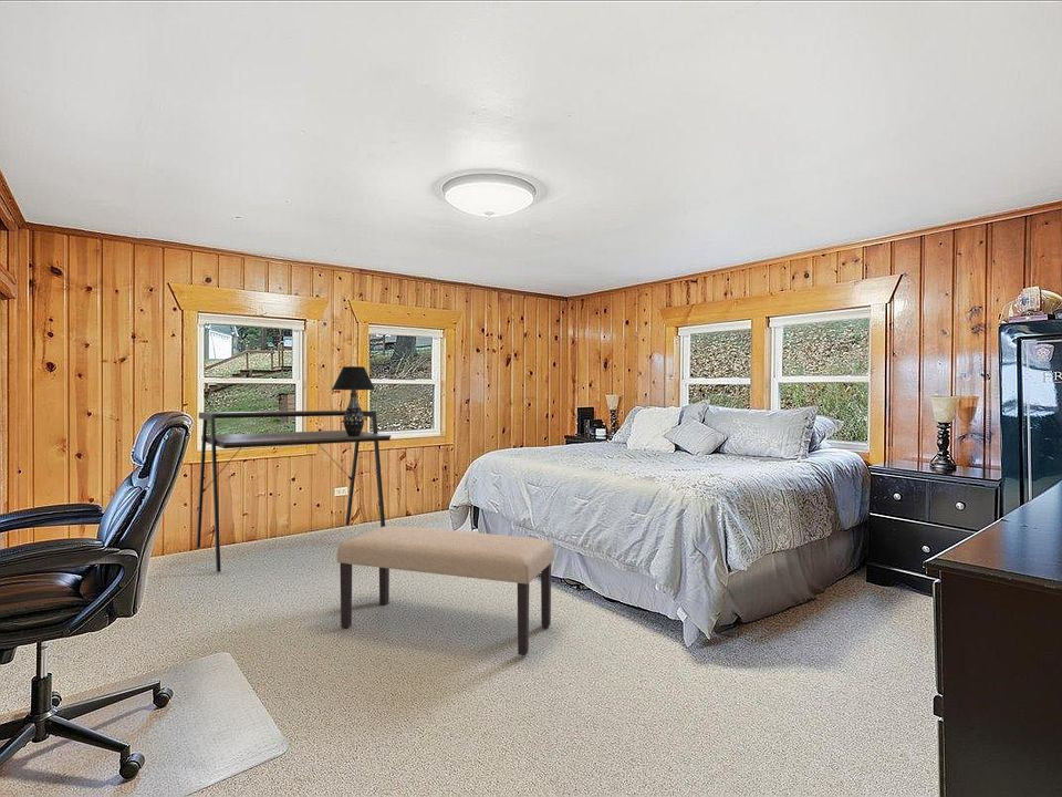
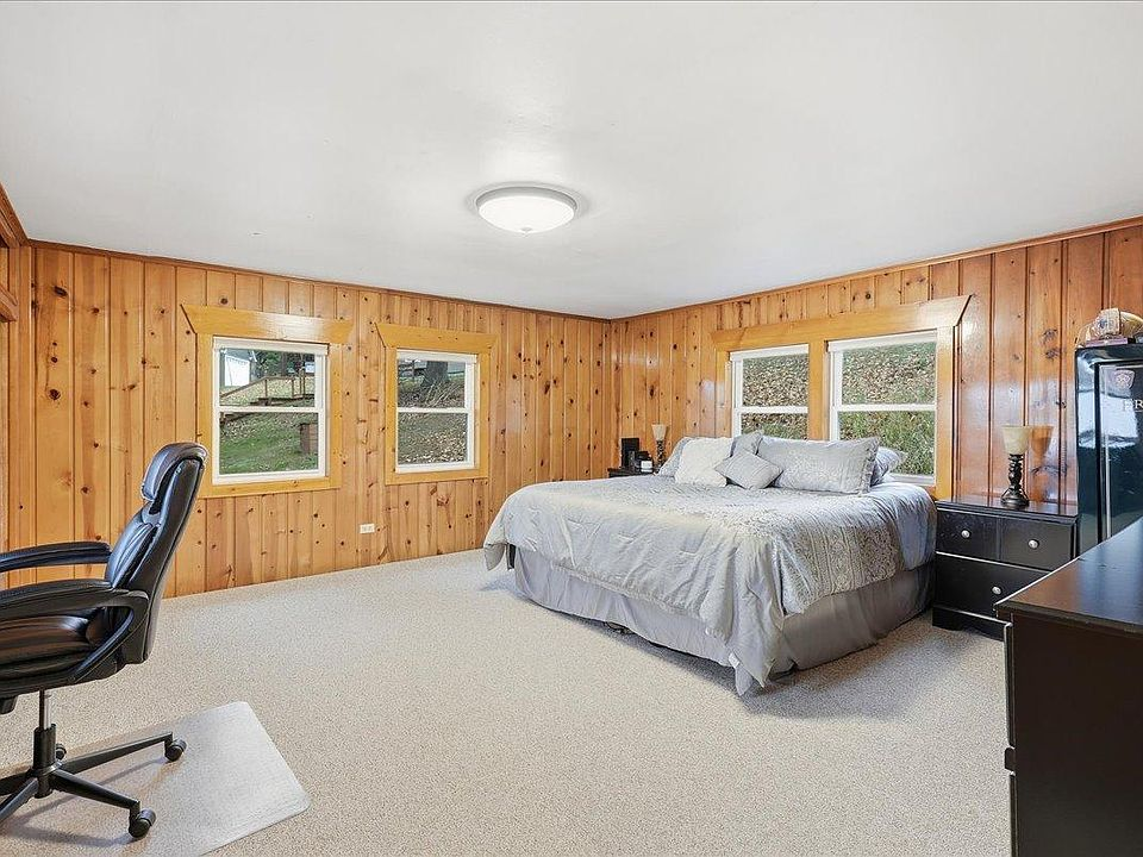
- bench (447, 575)
- desk (294, 444)
- table lamp (353, 401)
